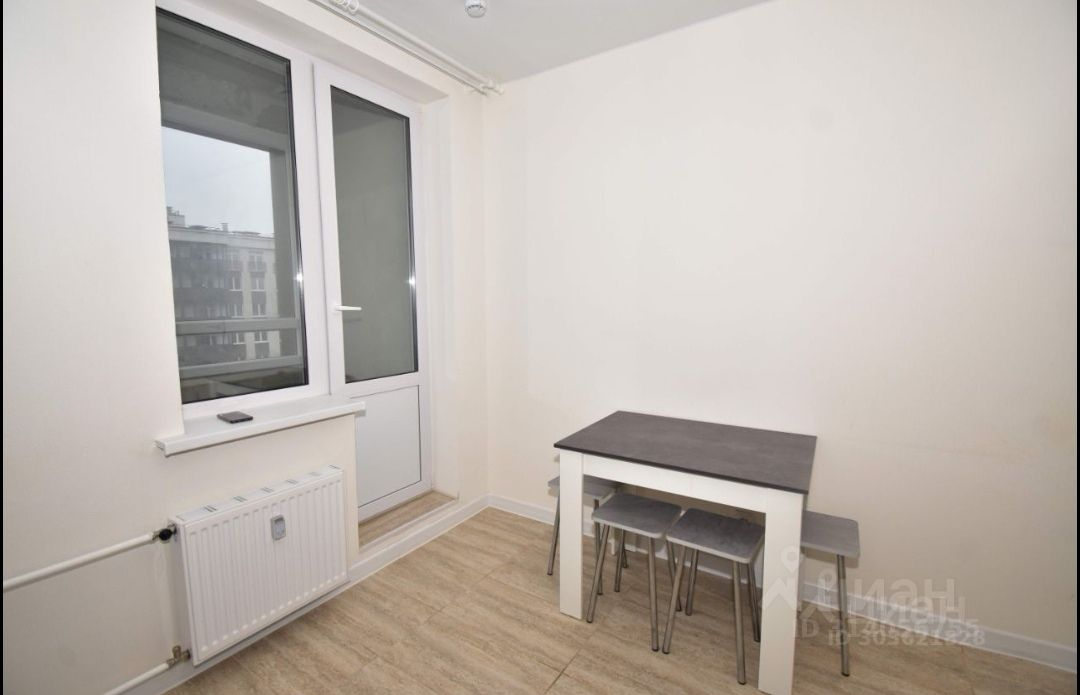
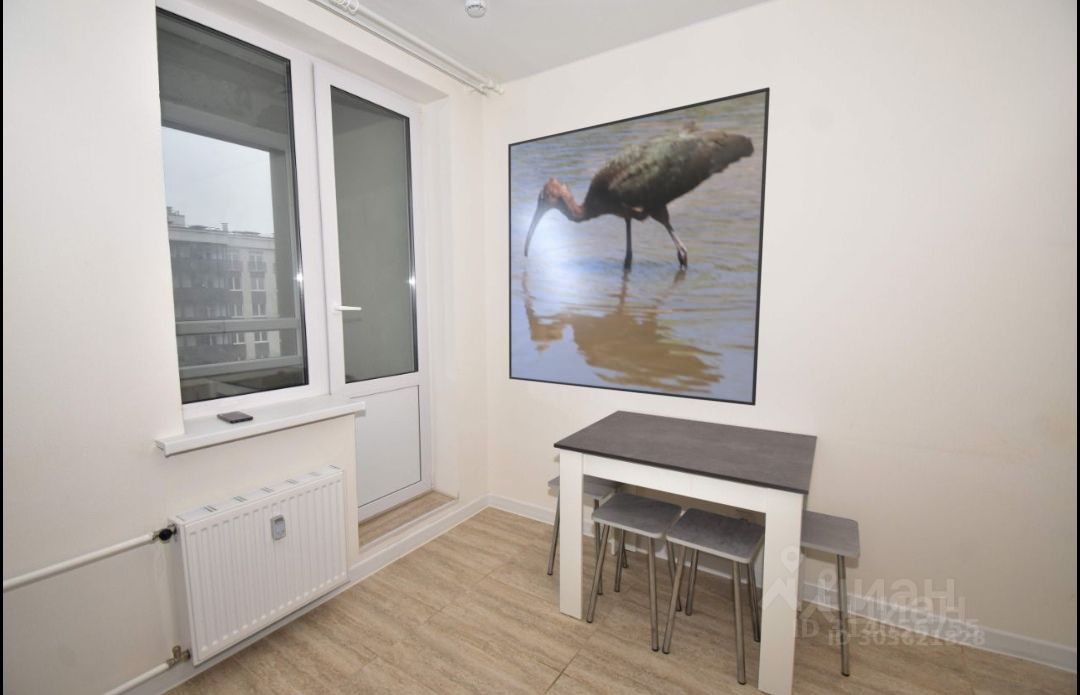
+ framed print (616, 258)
